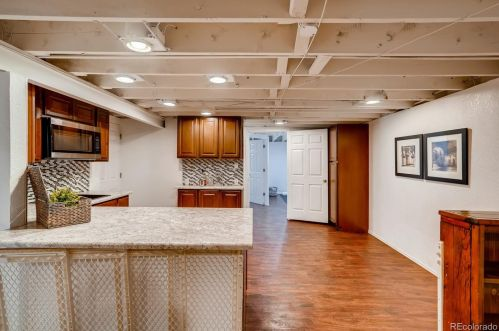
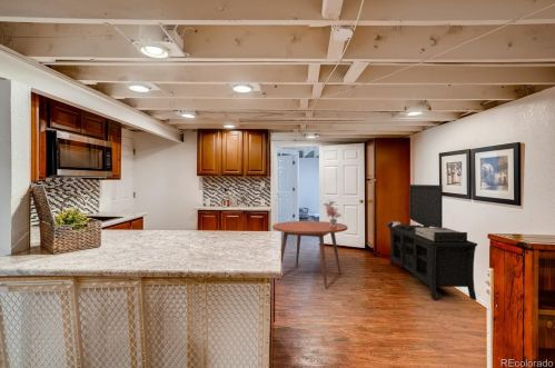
+ dining table (298, 251)
+ media console (423, 231)
+ potted plant (331, 210)
